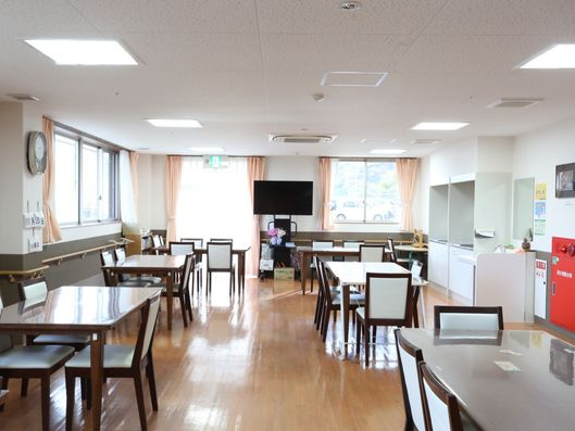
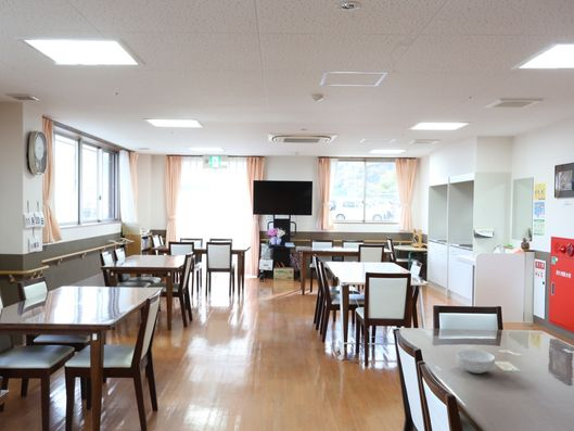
+ cereal bowl (474, 362)
